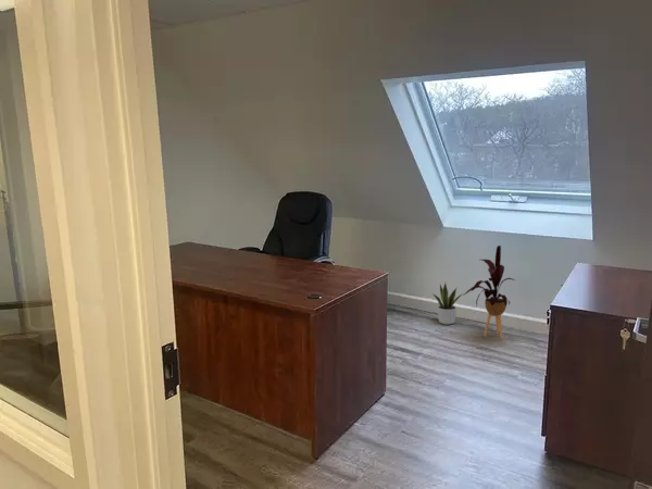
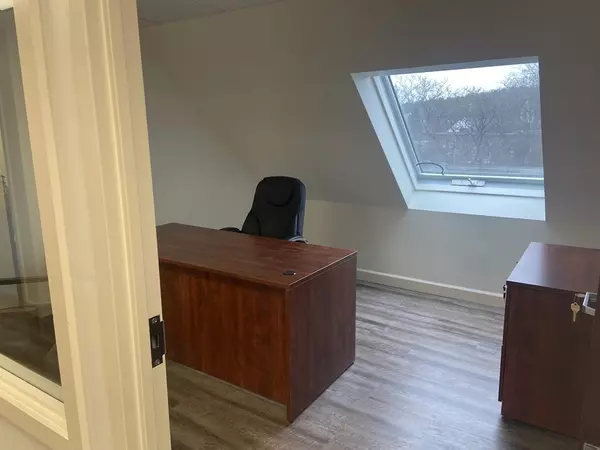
- house plant (490, 290)
- potted plant (448, 301)
